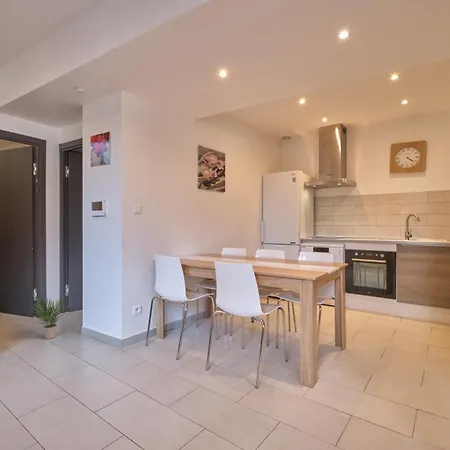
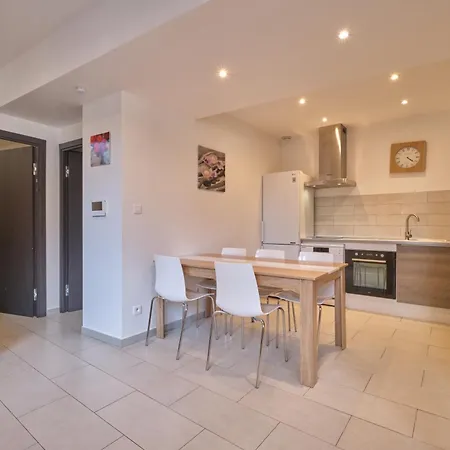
- potted plant (49, 314)
